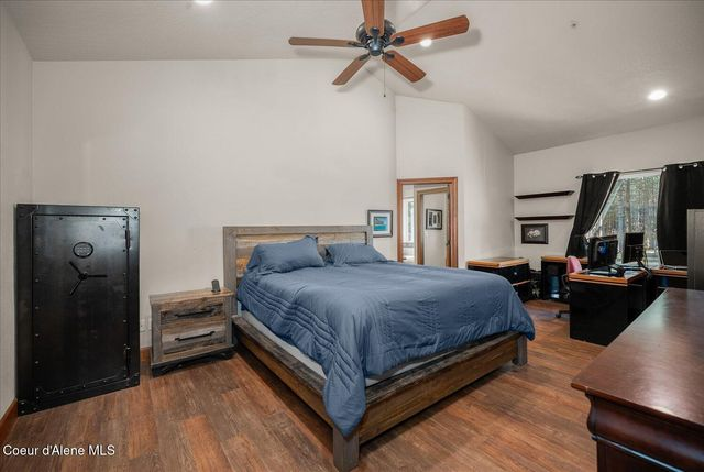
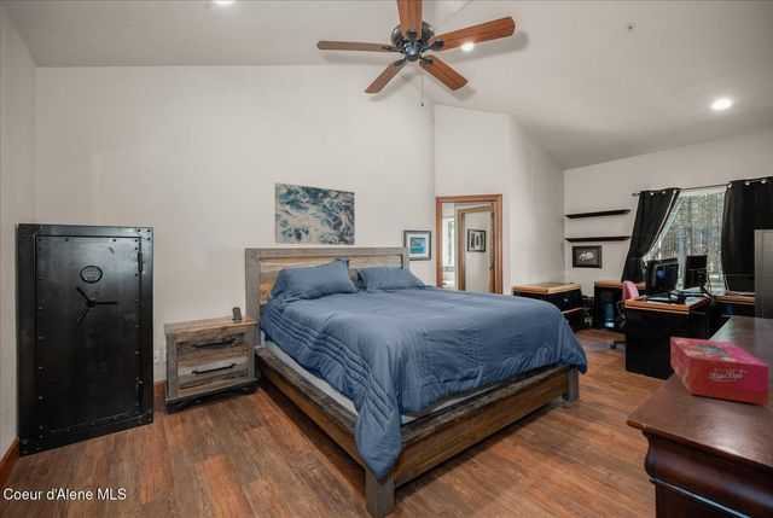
+ tissue box (711, 366)
+ wall art (316, 216)
